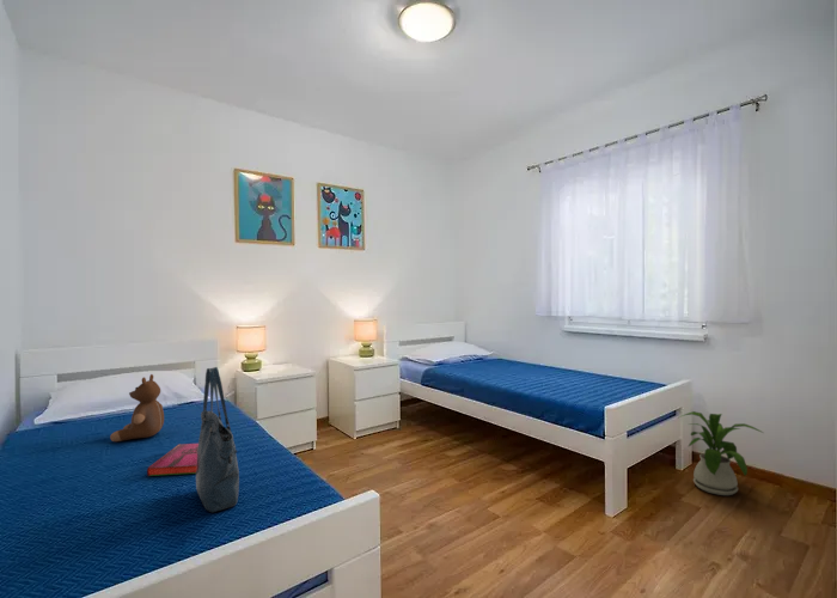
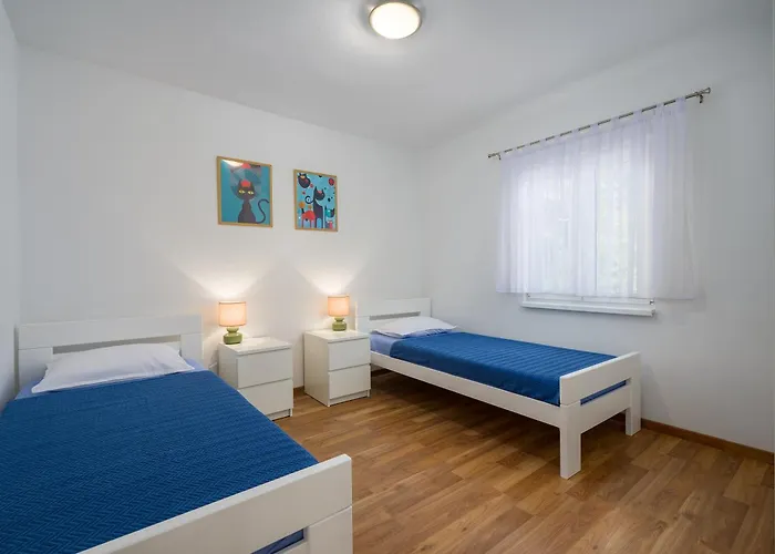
- tote bag (216, 433)
- teddy bear (139, 405)
- hardback book (187, 457)
- house plant (720, 446)
